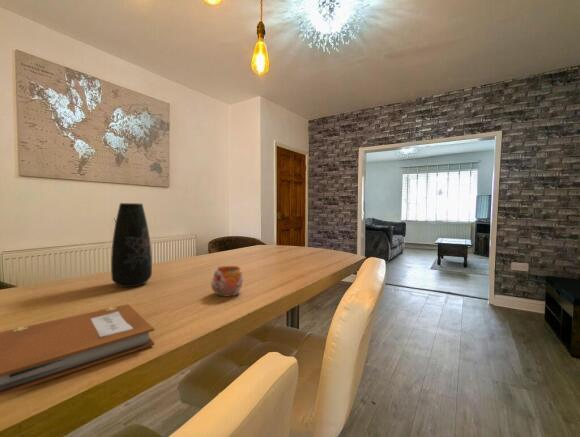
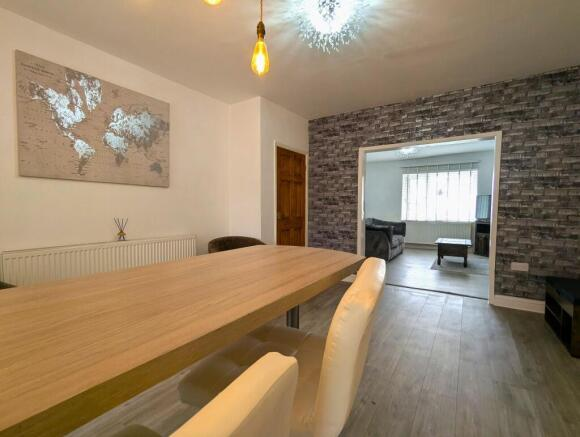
- mug (225, 281)
- notebook (79, 337)
- vase (131, 243)
